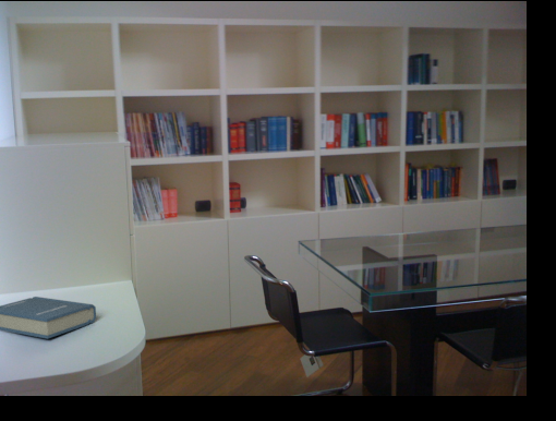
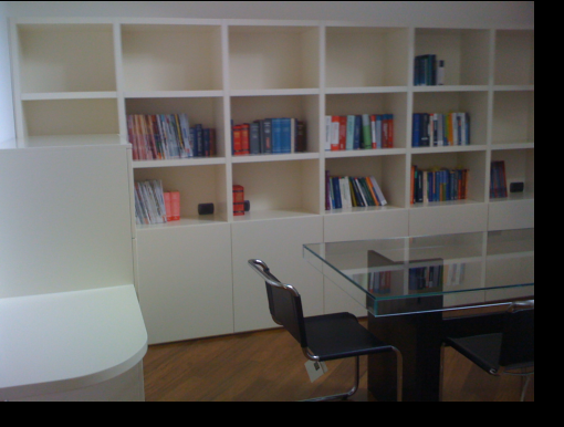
- hardback book (43, 315)
